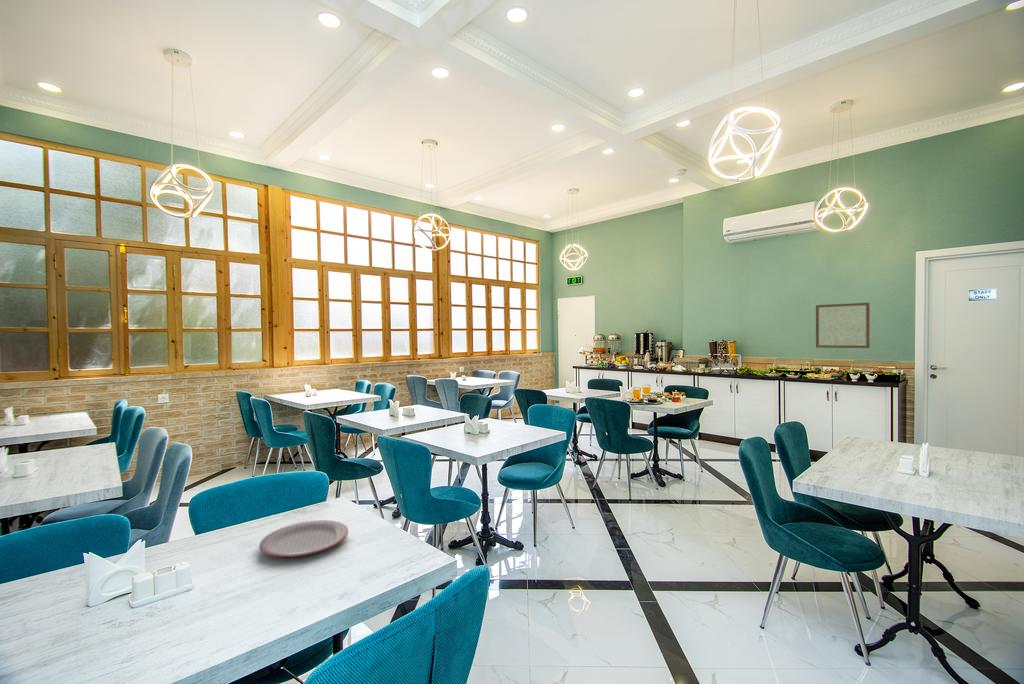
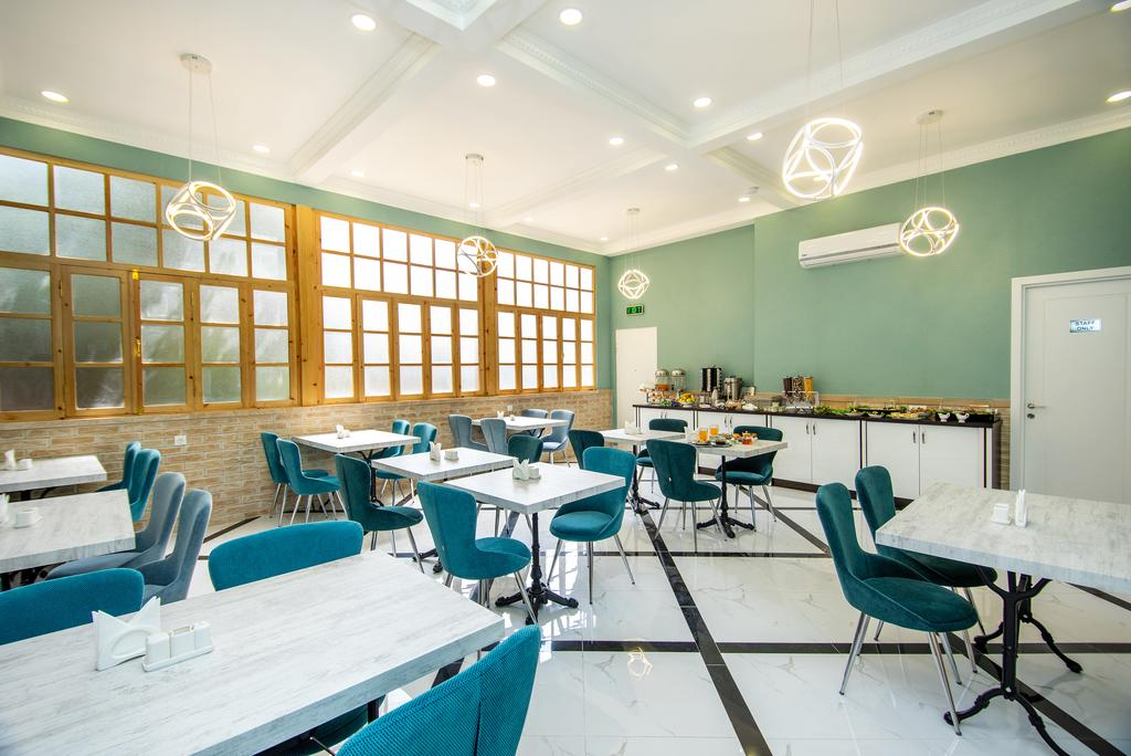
- wall art (842, 327)
- plate (305, 539)
